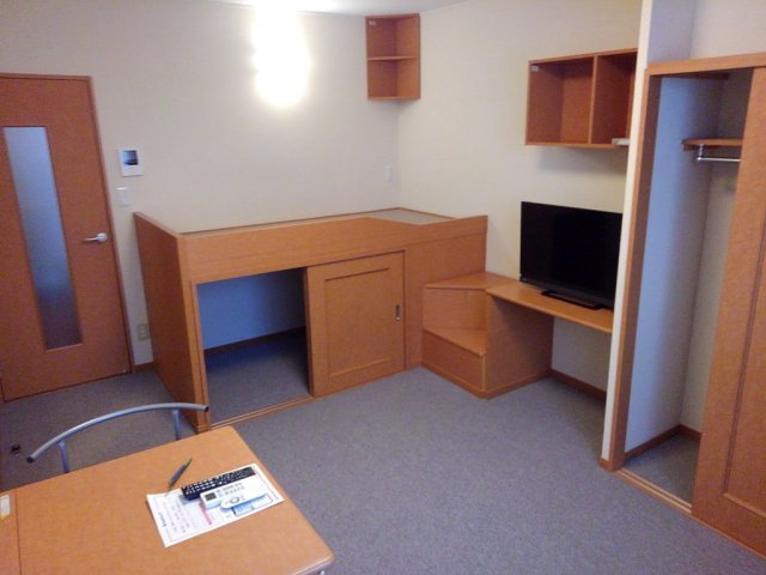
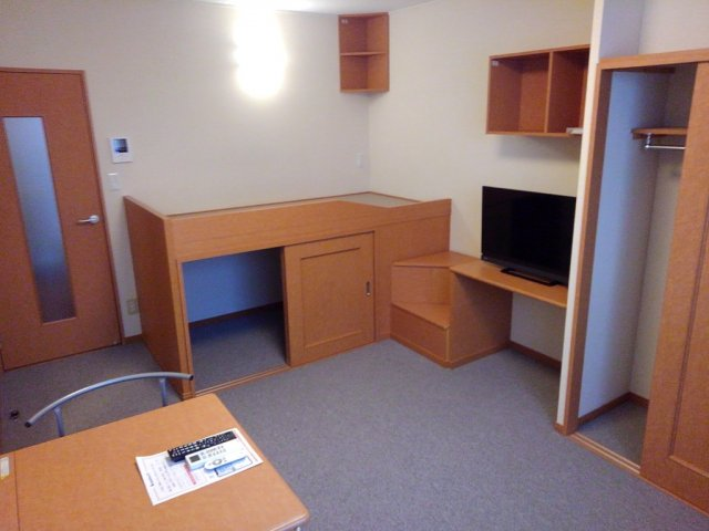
- pen (181, 468)
